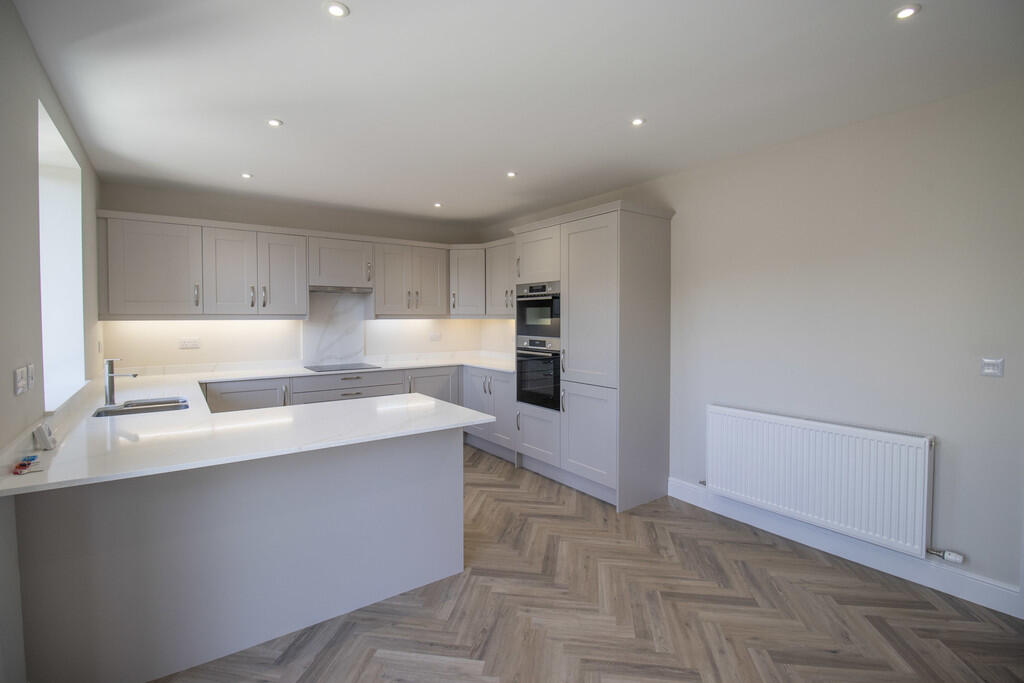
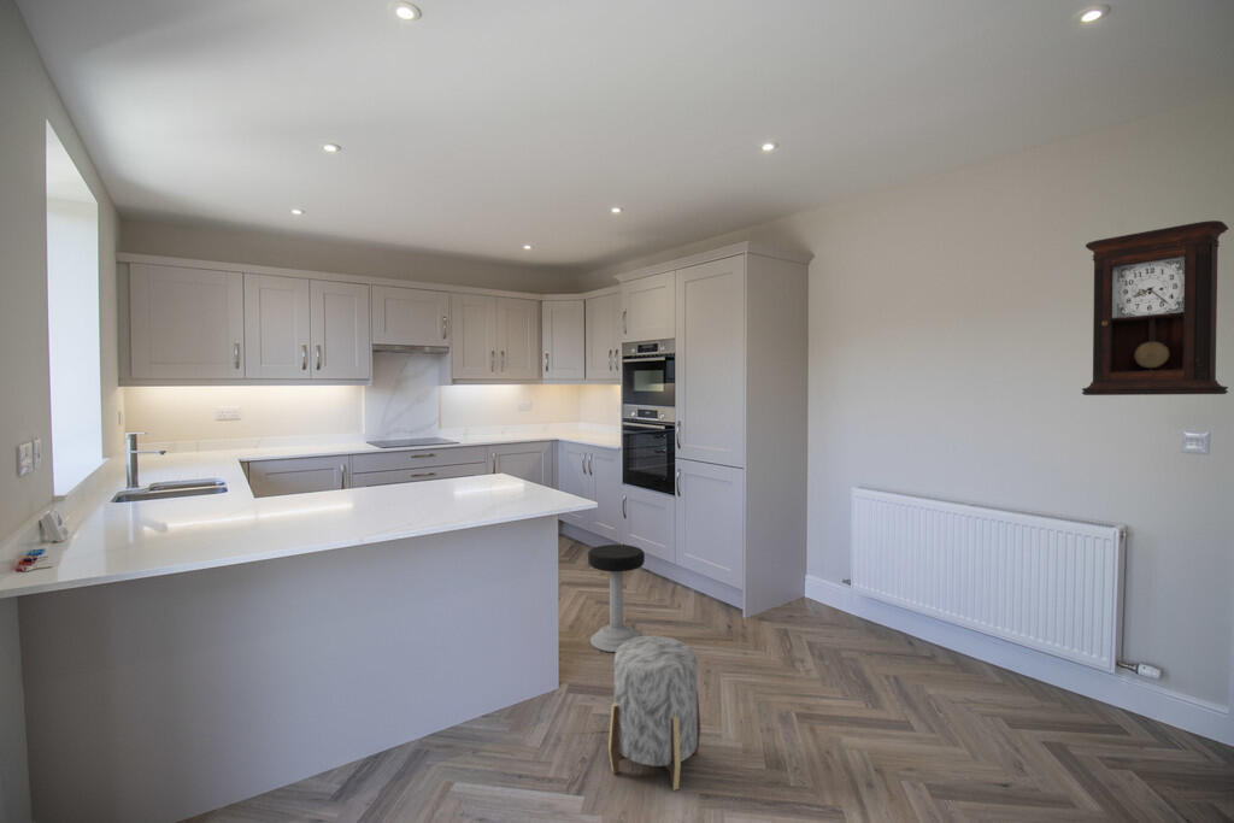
+ pendulum clock (1150, 314)
+ stool (616, 595)
+ stool (654, 703)
